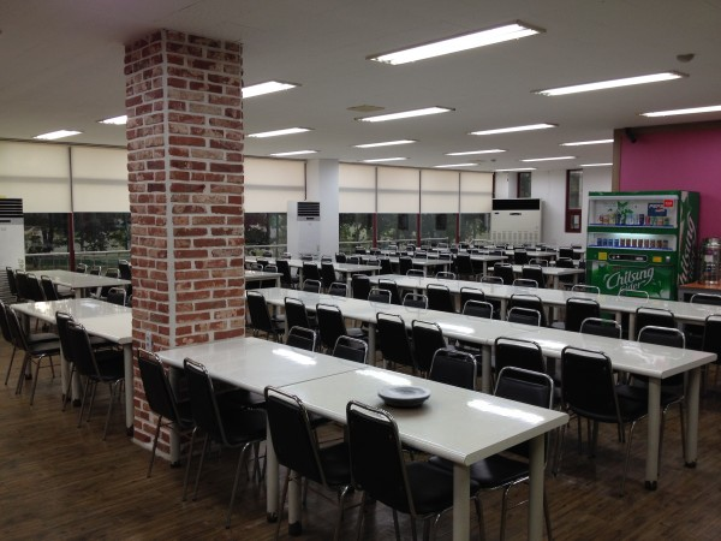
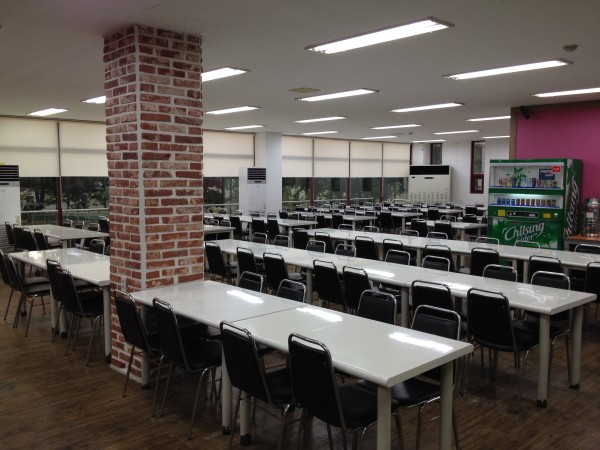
- plate (404, 397)
